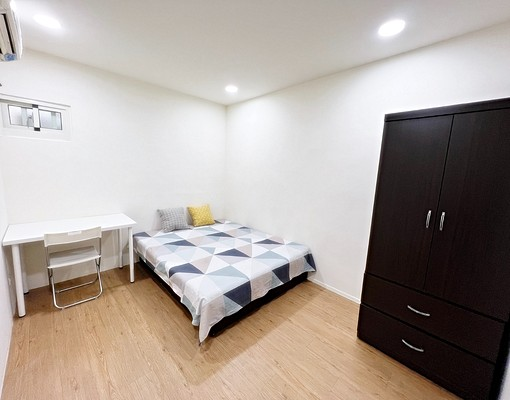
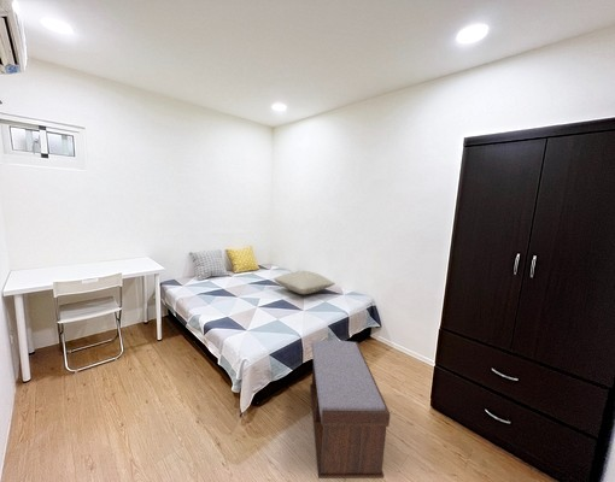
+ bench (340, 398)
+ pillow (303, 282)
